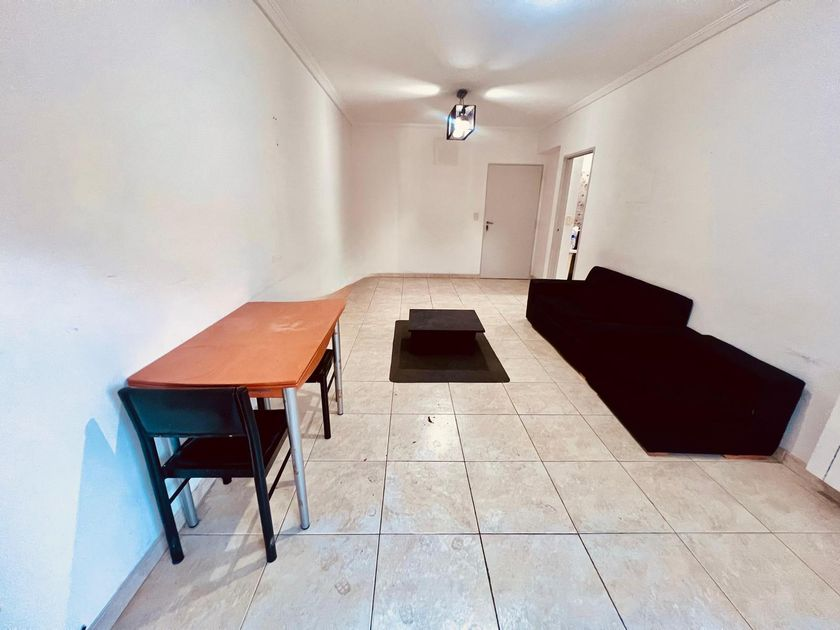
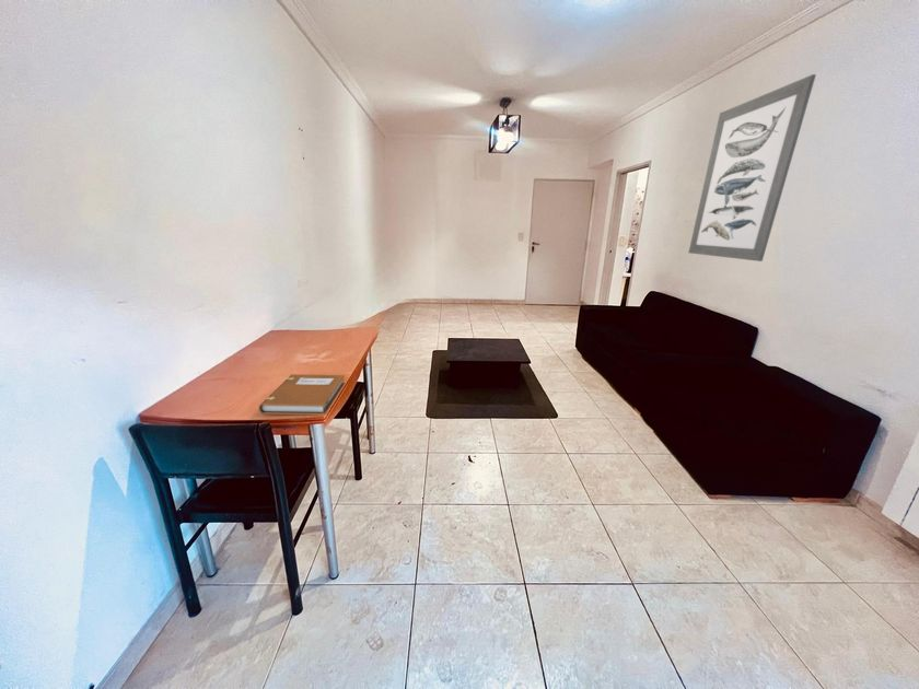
+ notebook (305, 392)
+ wall art (738, 182)
